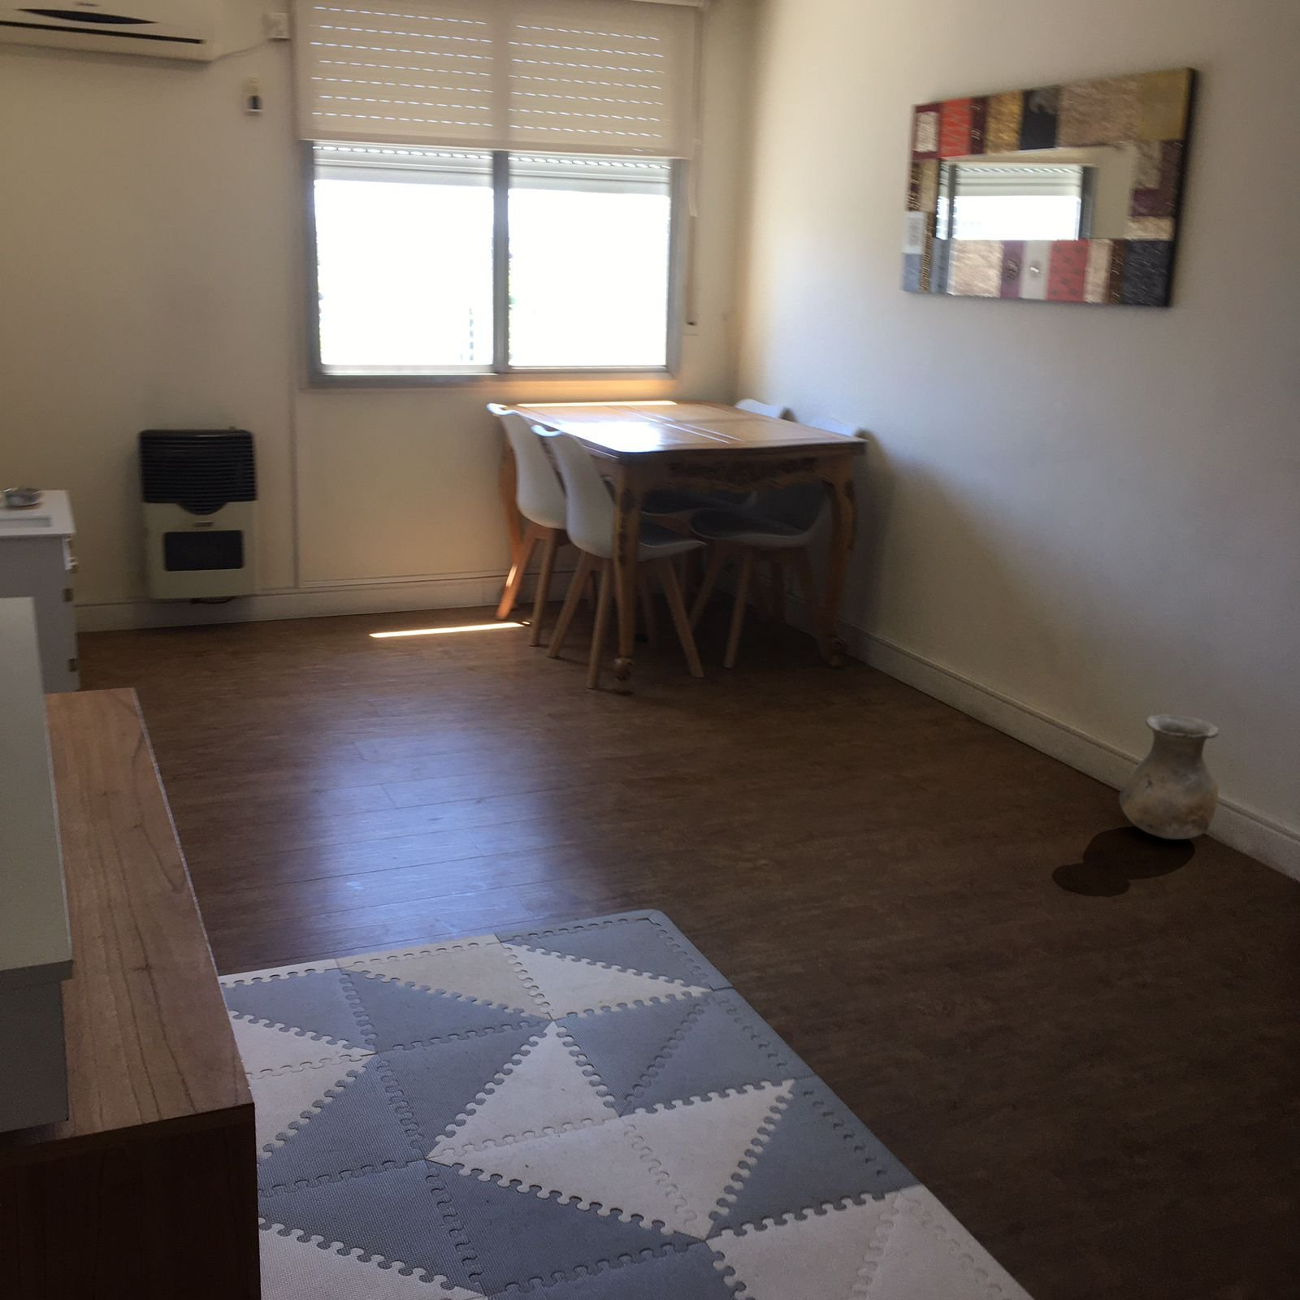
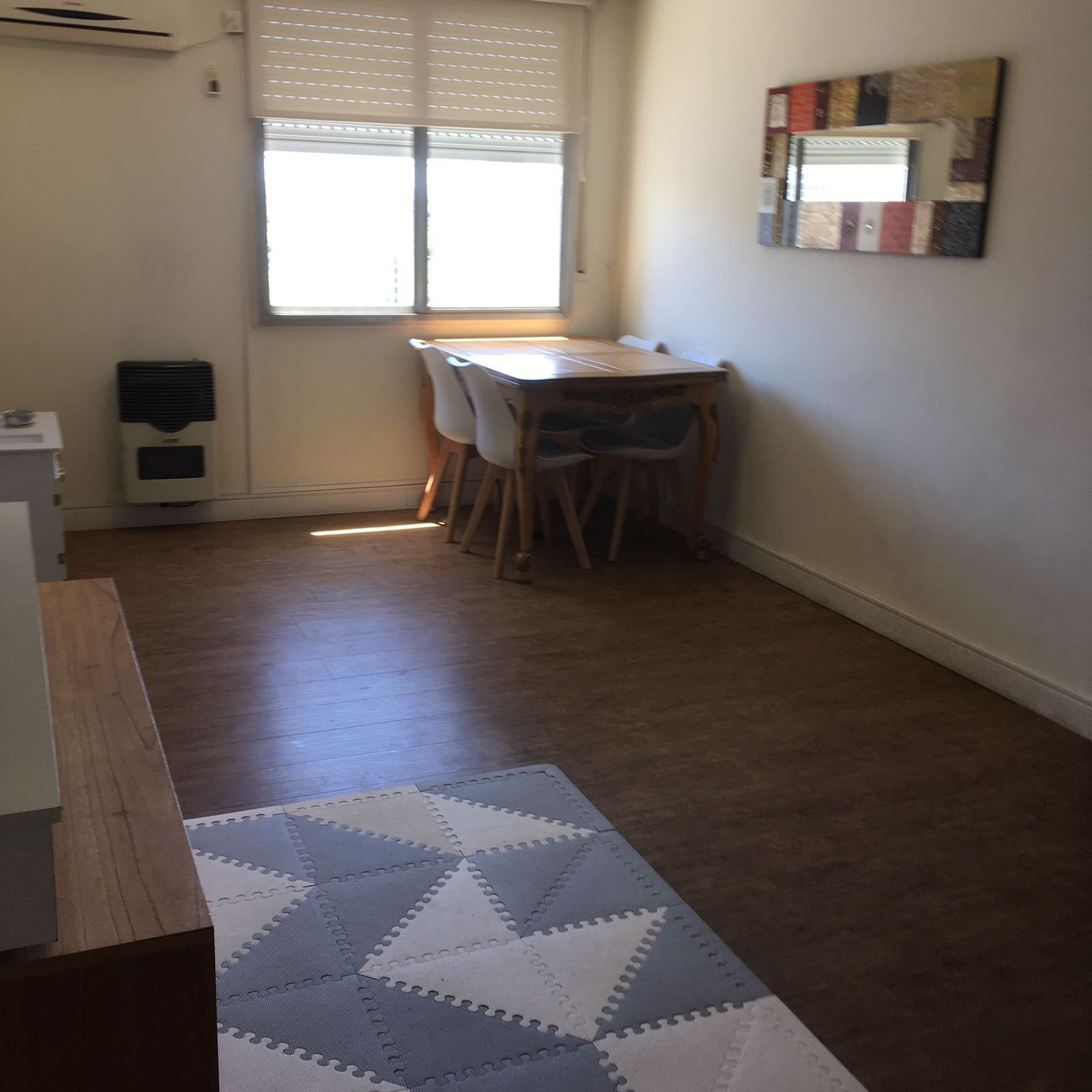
- vase (1171, 780)
